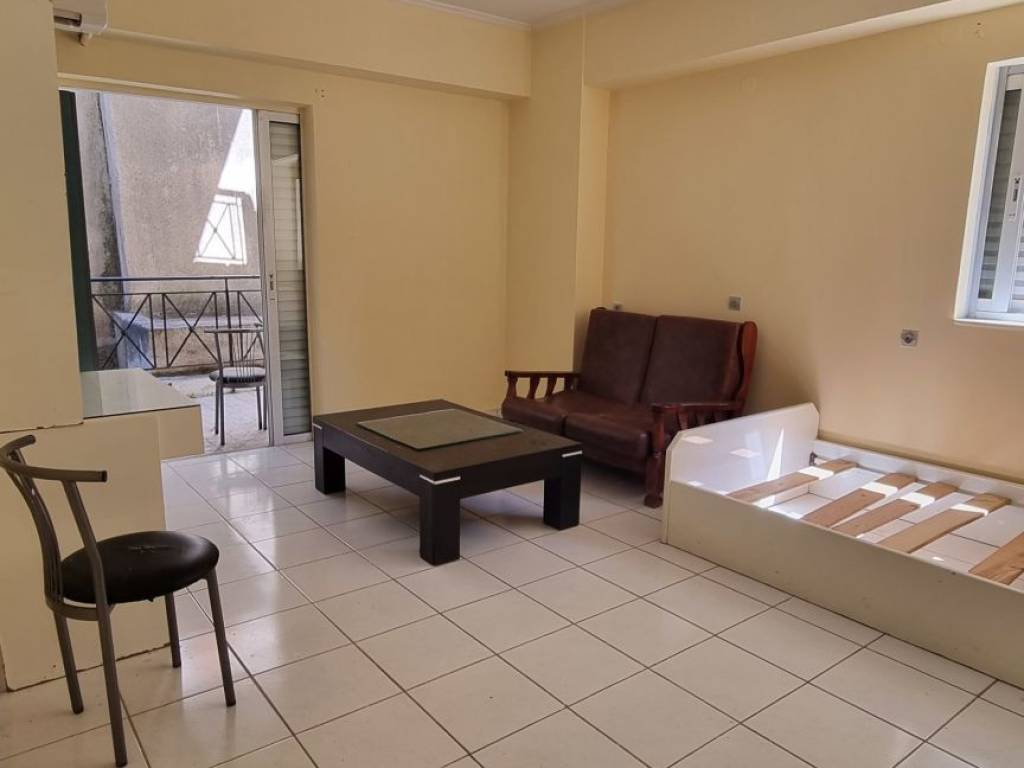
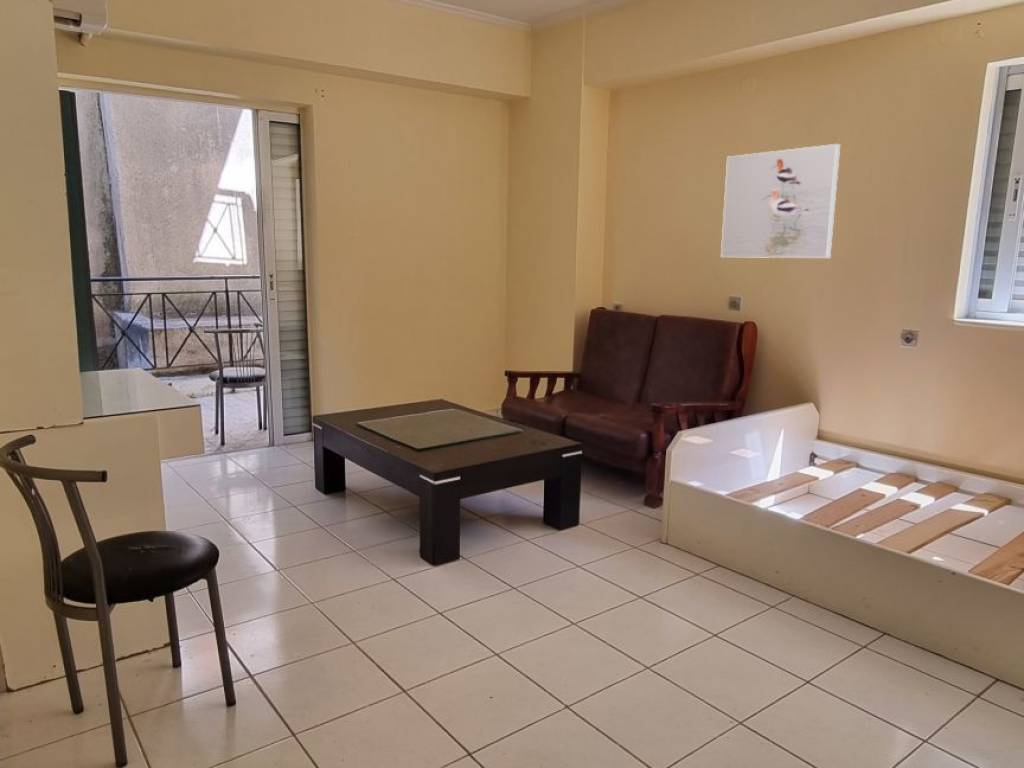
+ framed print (776, 204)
